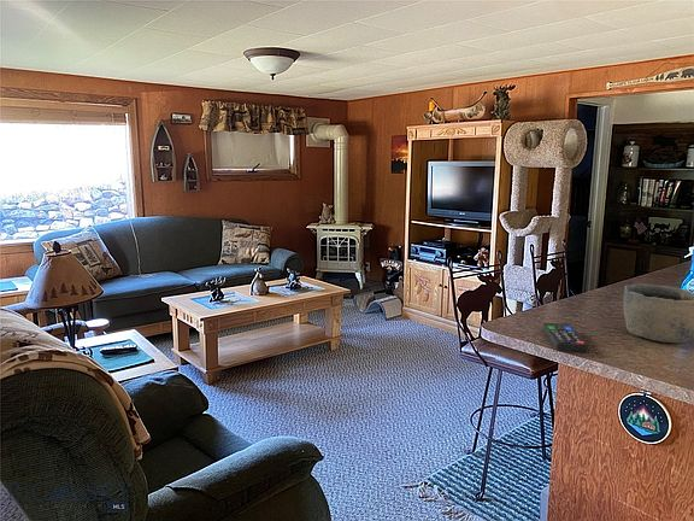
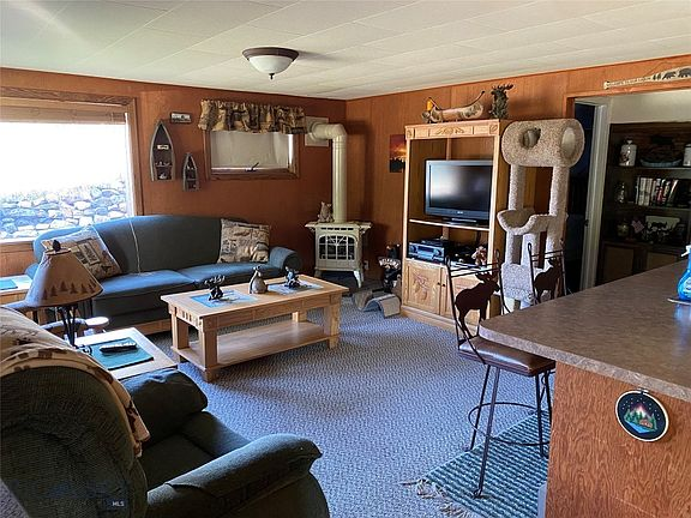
- remote control (563, 335)
- bowl (660, 312)
